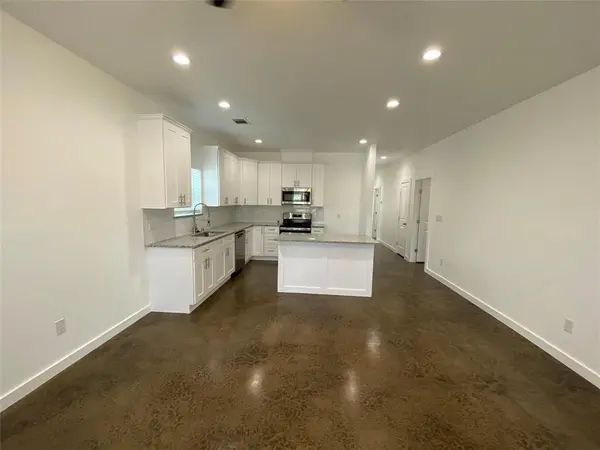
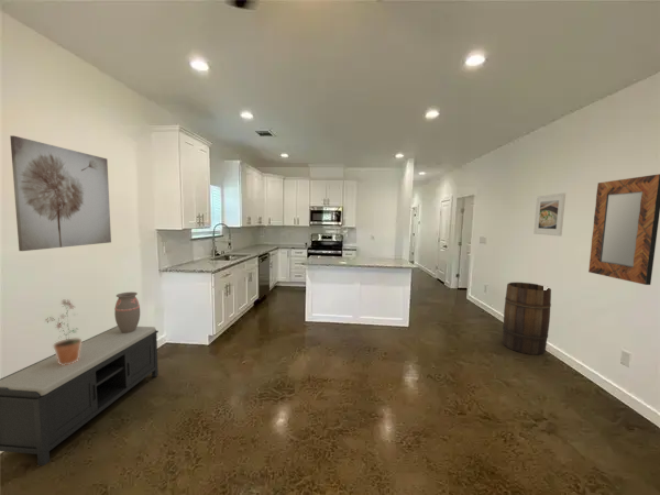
+ bench (90, 380)
+ potted plant (64, 332)
+ wooden barrel (525, 316)
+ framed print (548, 215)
+ home mirror (622, 229)
+ decorative vase (128, 311)
+ wall art (69, 198)
